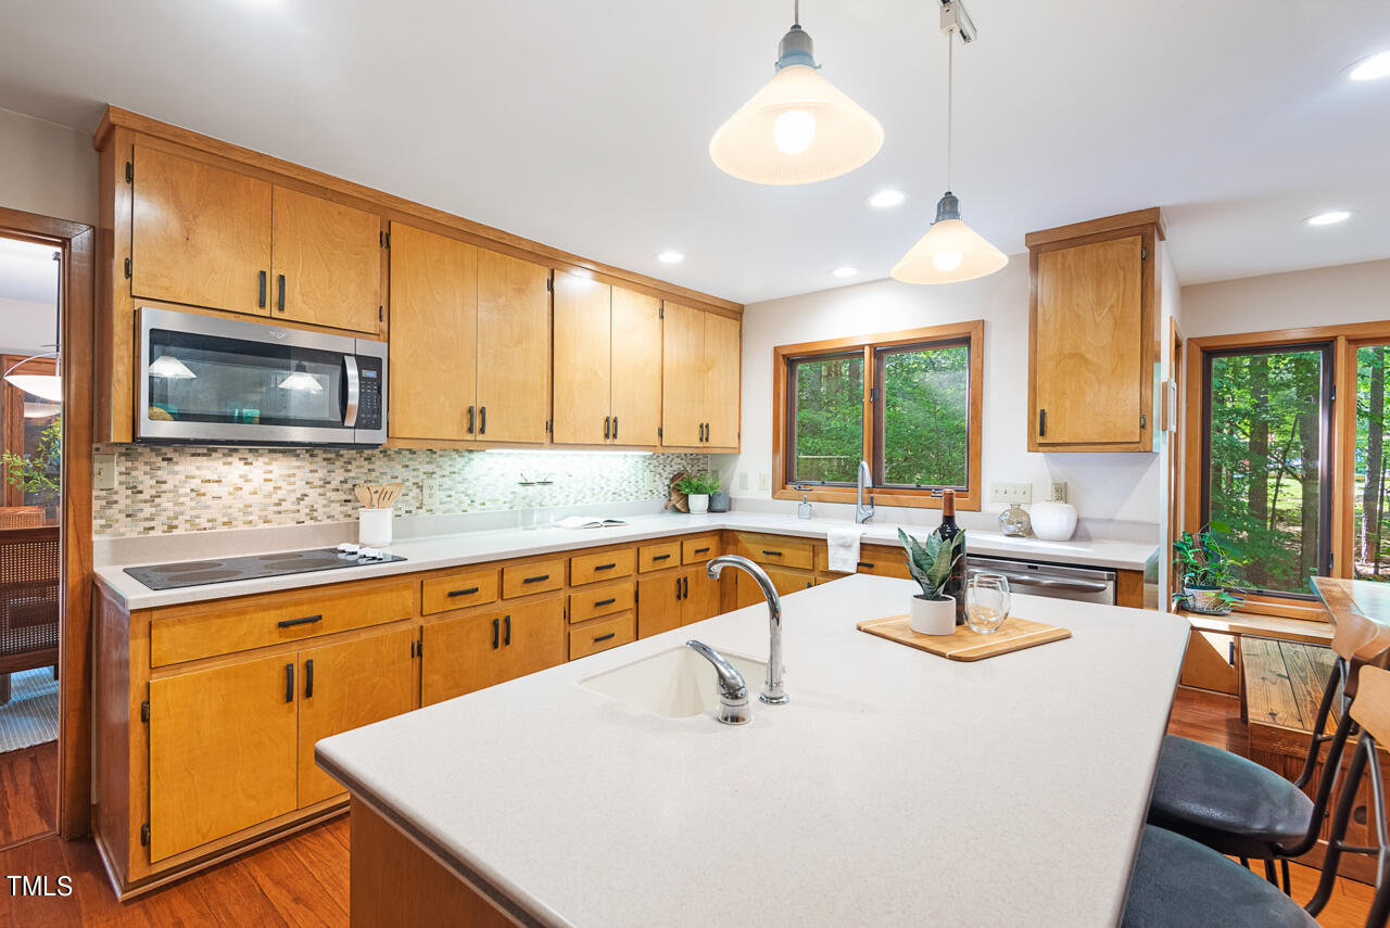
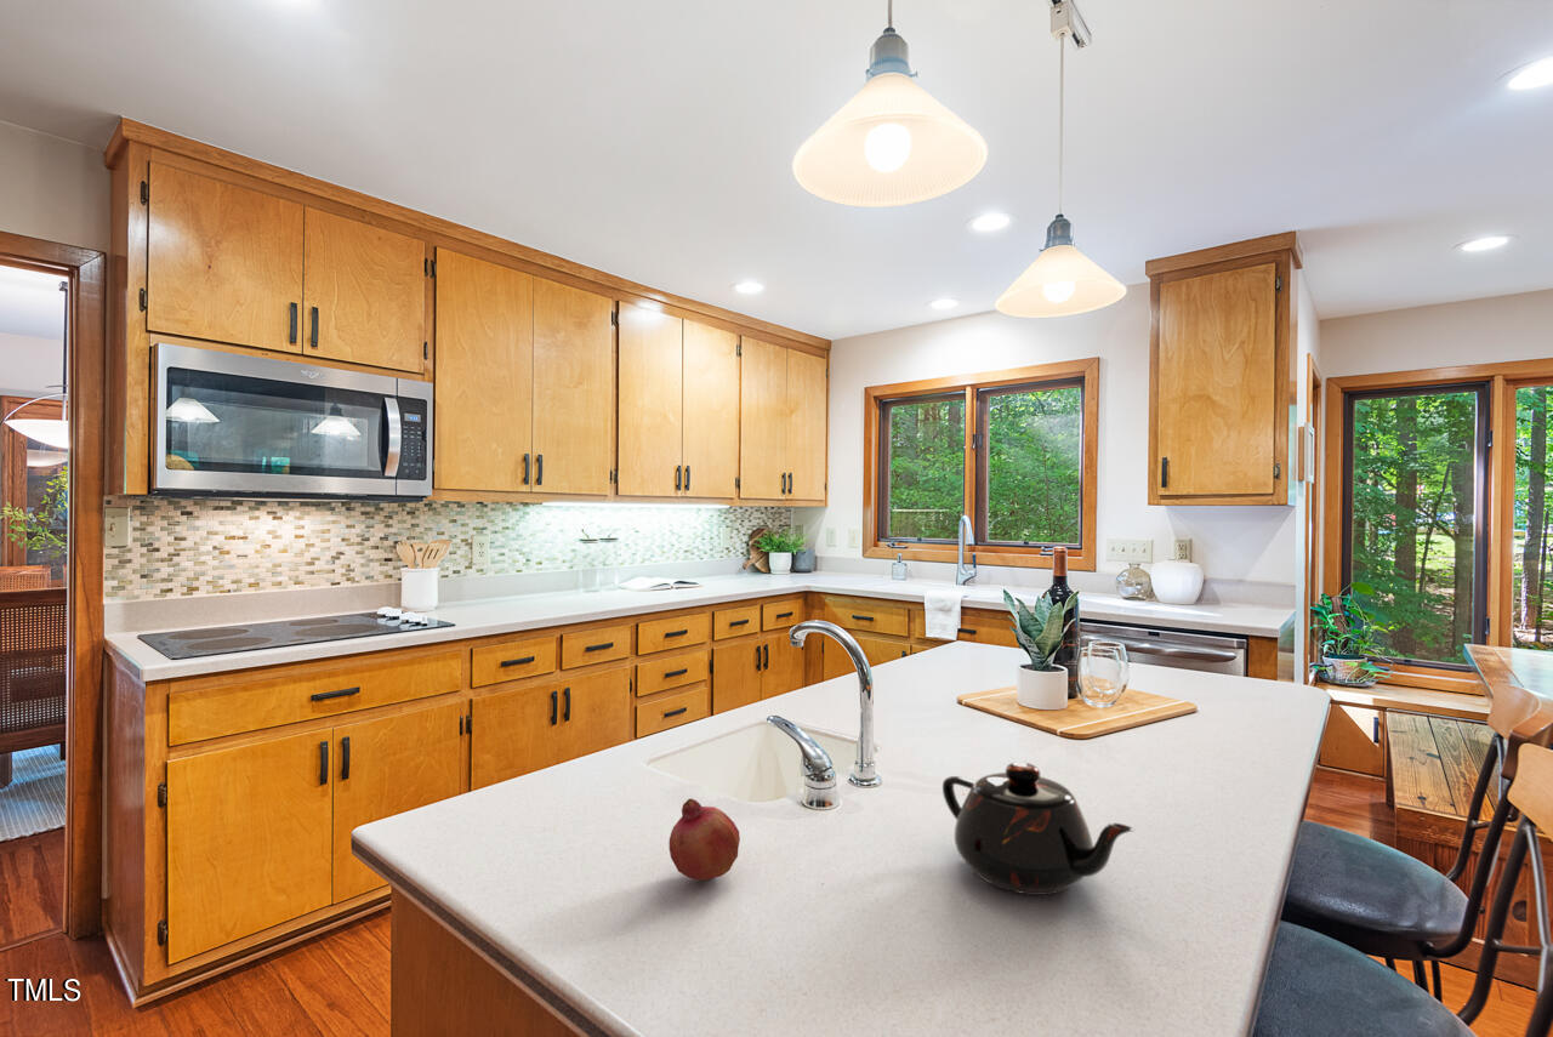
+ teapot (1028, 821)
+ fruit (704, 837)
